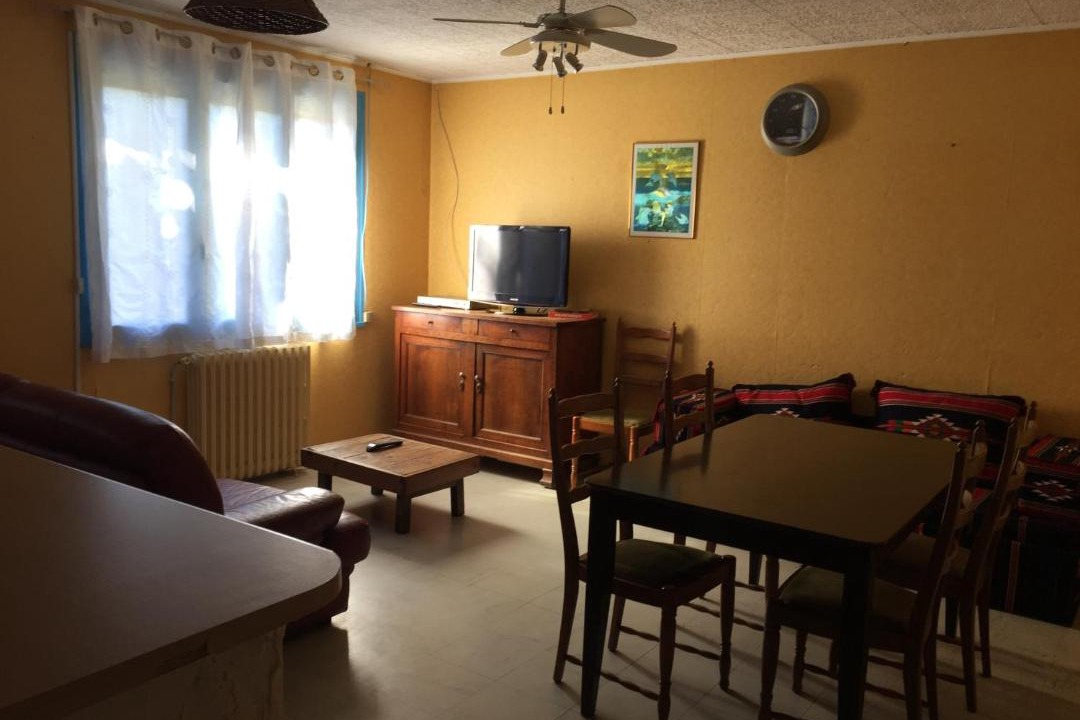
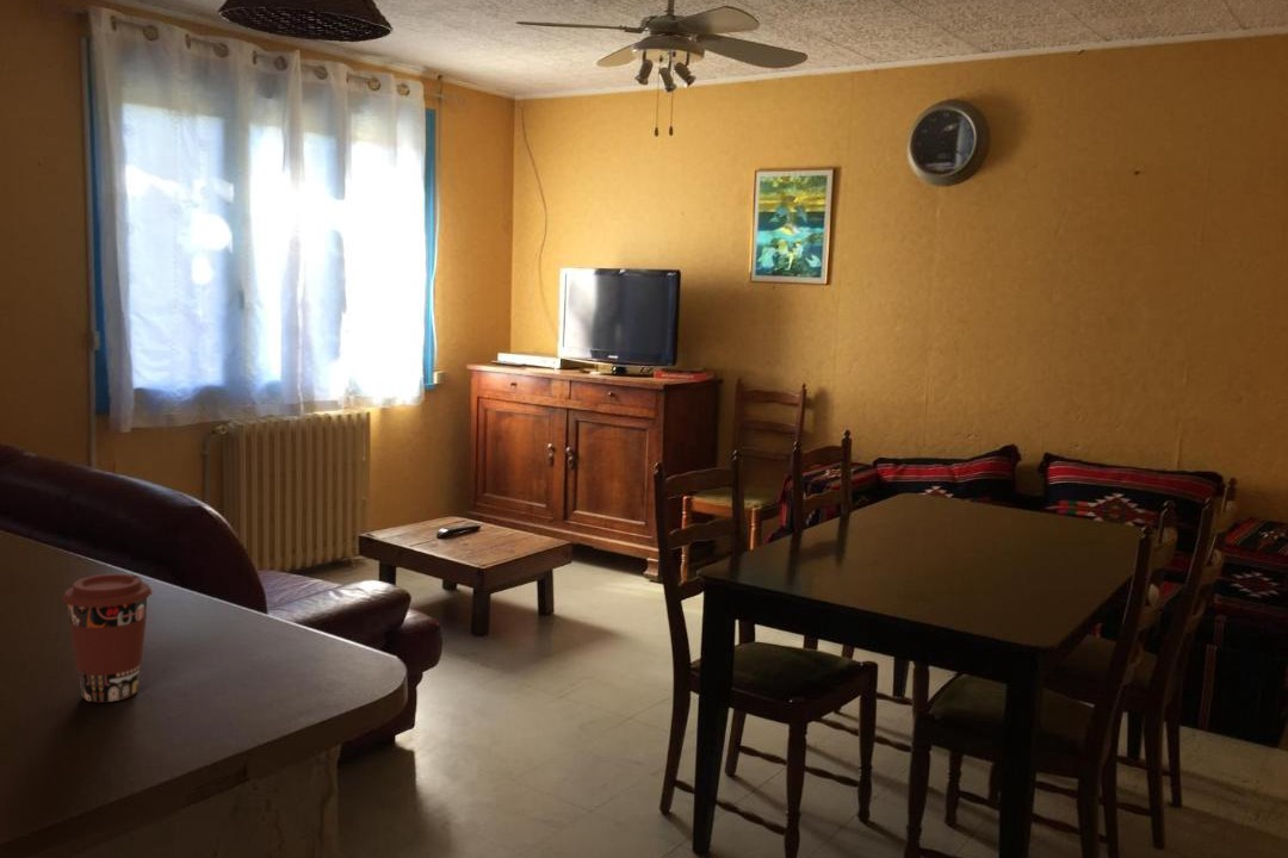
+ coffee cup (109, 638)
